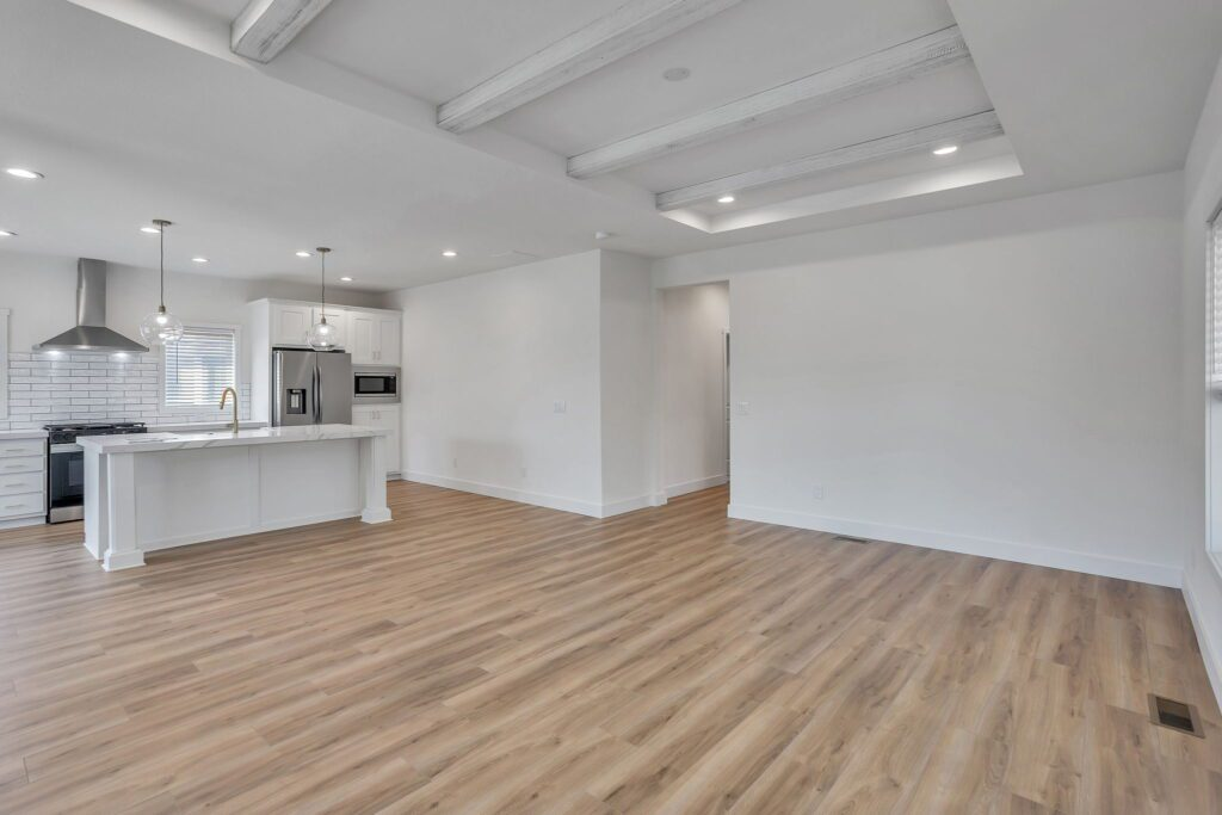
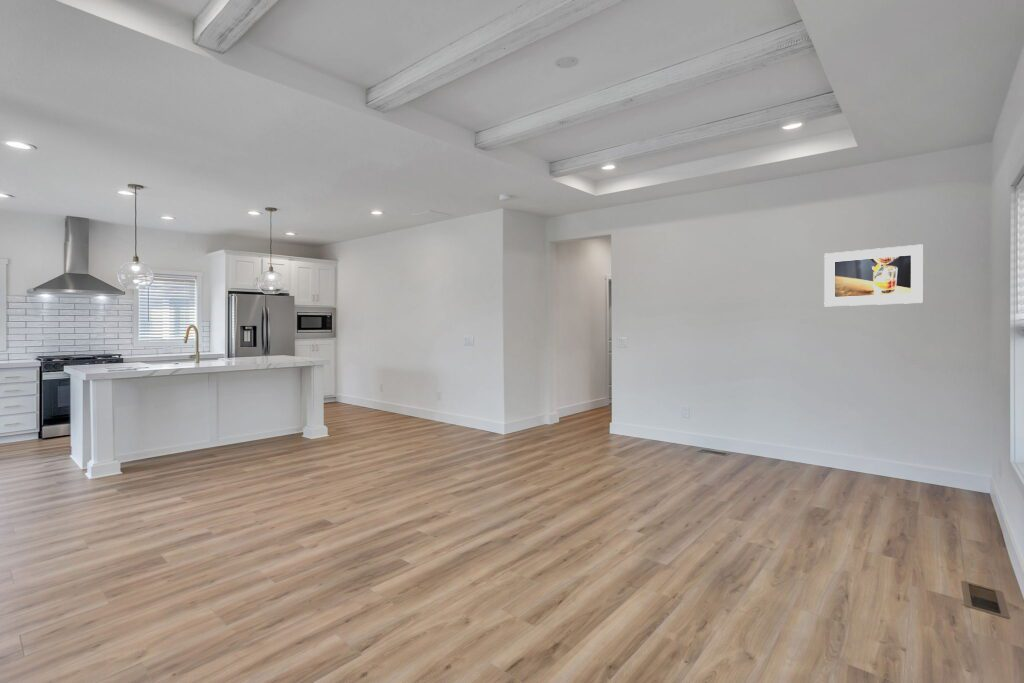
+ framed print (871, 277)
